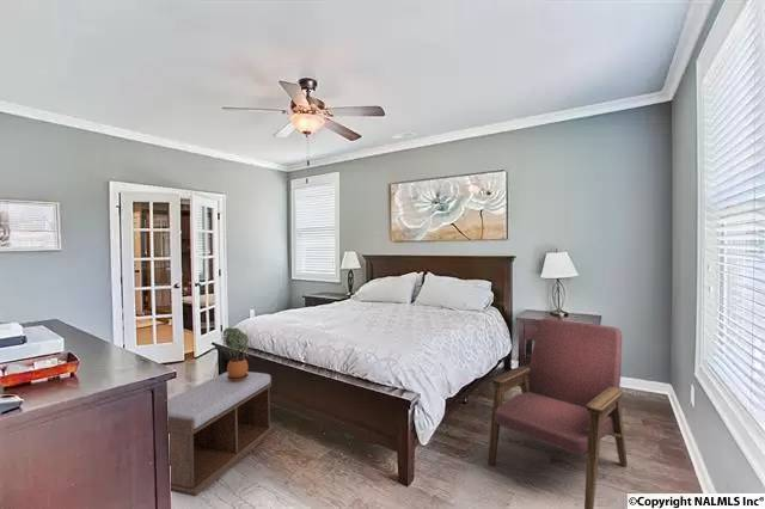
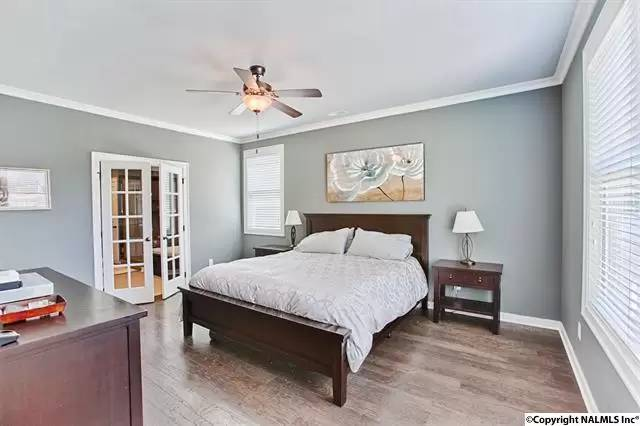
- potted plant (237, 352)
- bench (214, 423)
- armchair (557, 397)
